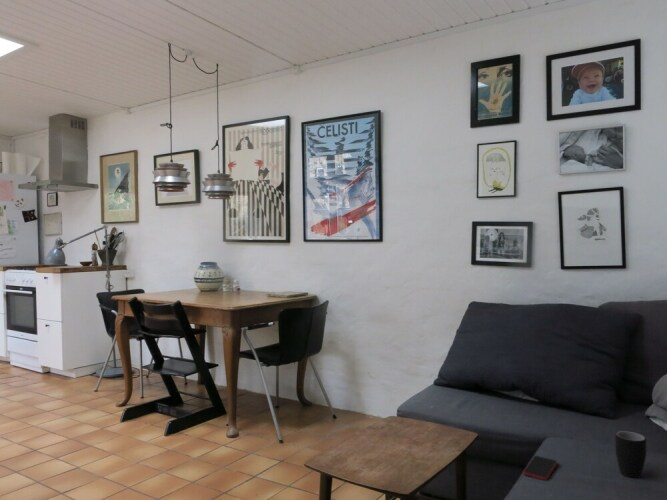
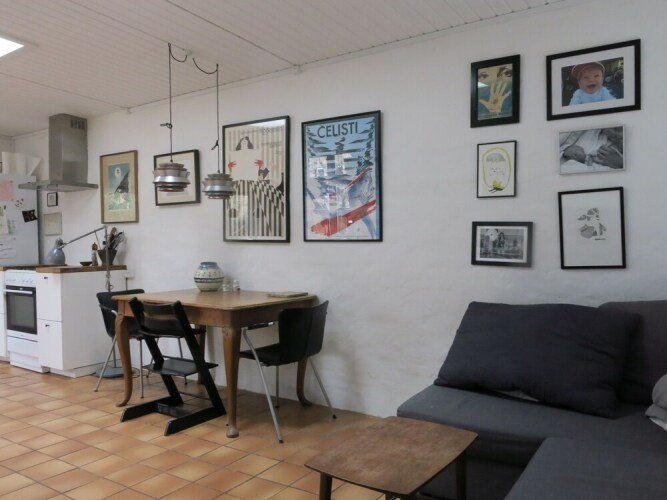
- smartphone (540, 467)
- mug (630, 452)
